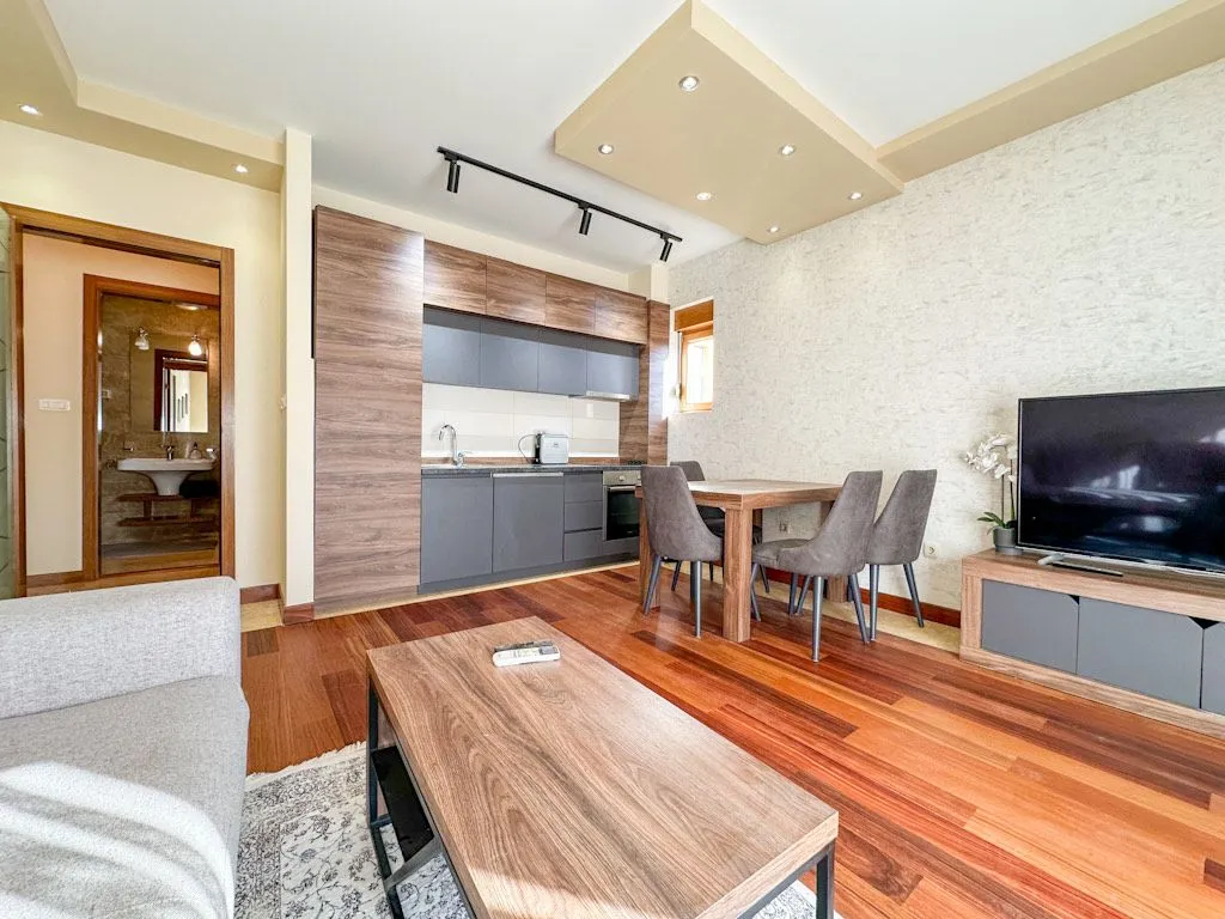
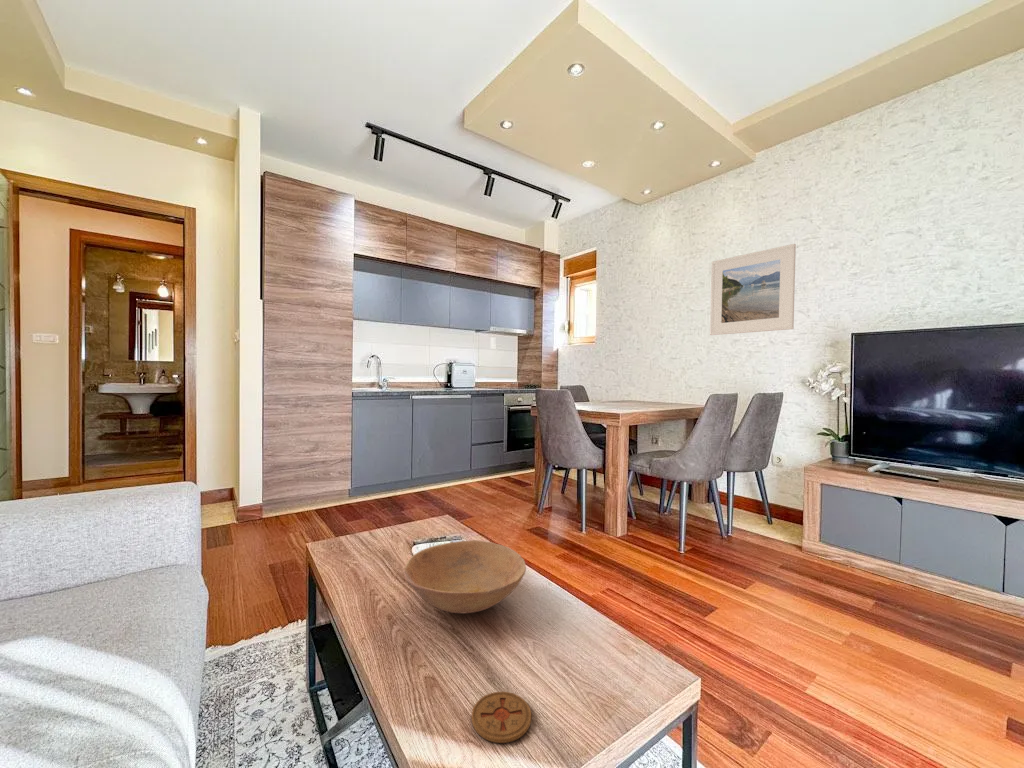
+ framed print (749, 292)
+ coaster (501, 715)
+ bowl (464, 582)
